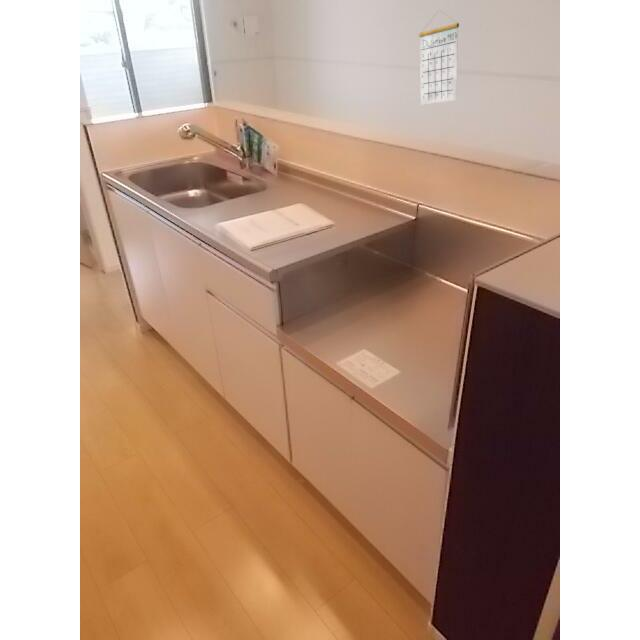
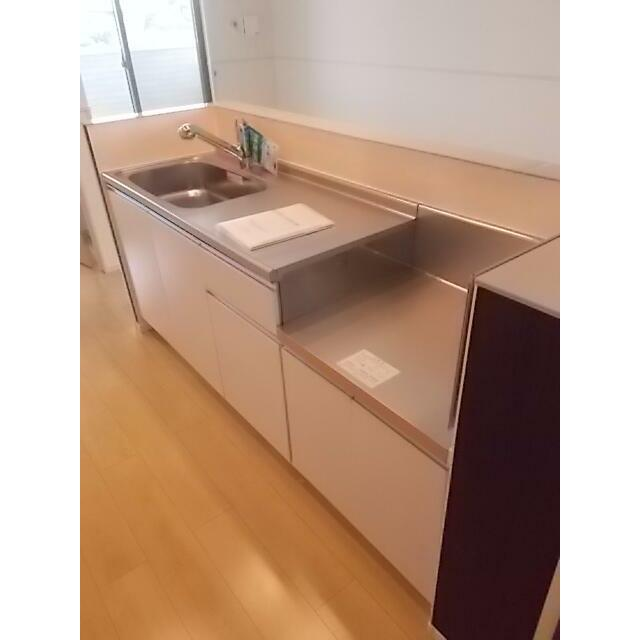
- calendar (438, 57)
